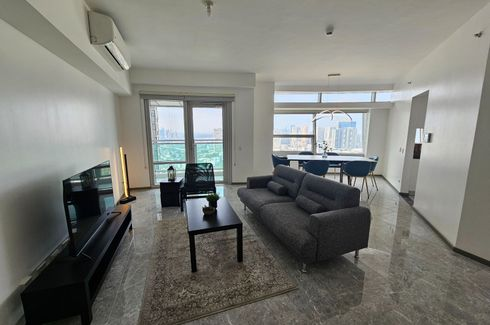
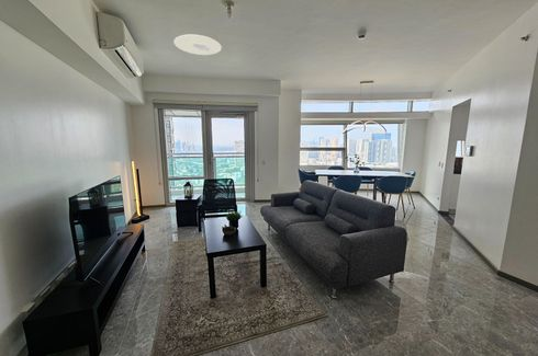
+ ceiling light (198, 43)
